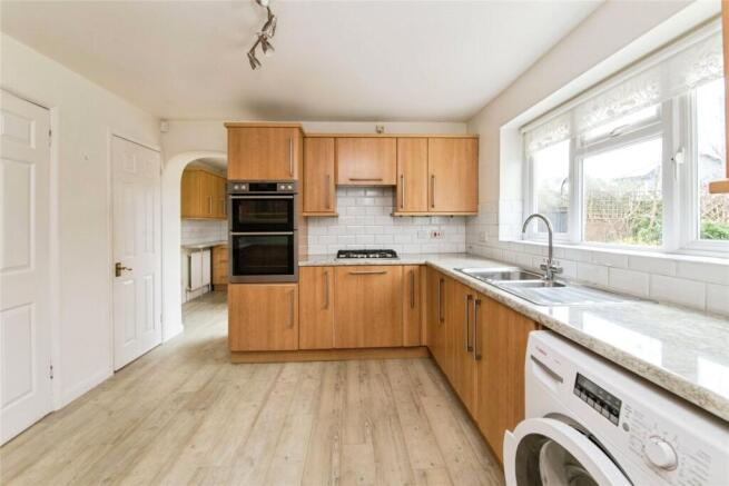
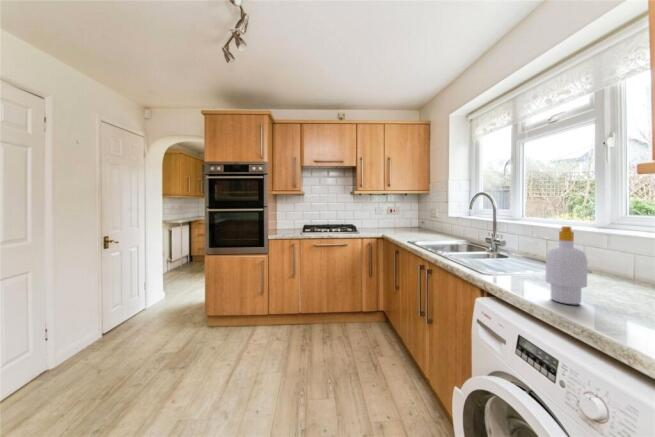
+ soap bottle (565, 263)
